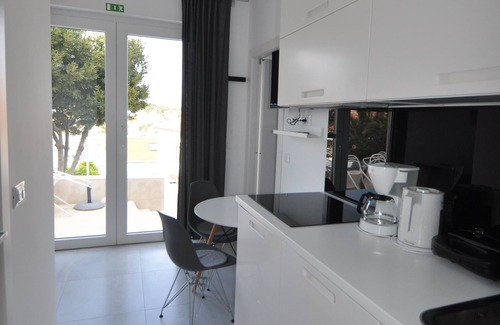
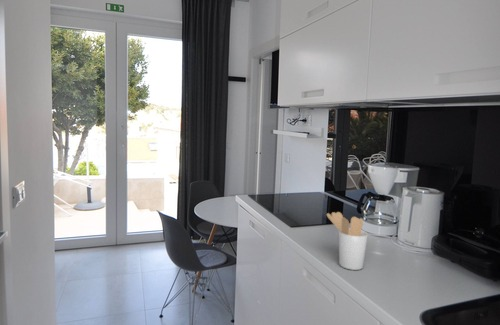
+ utensil holder (346, 238)
